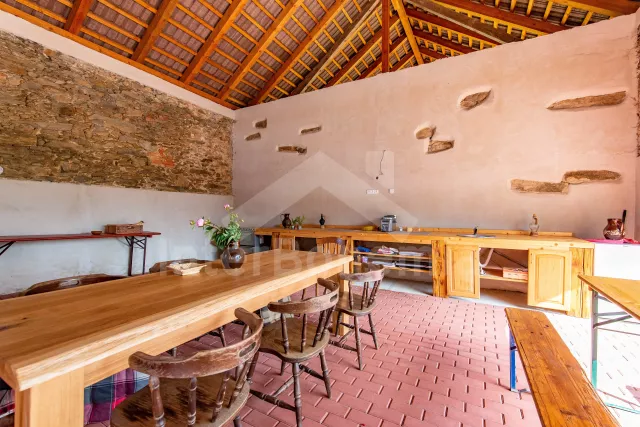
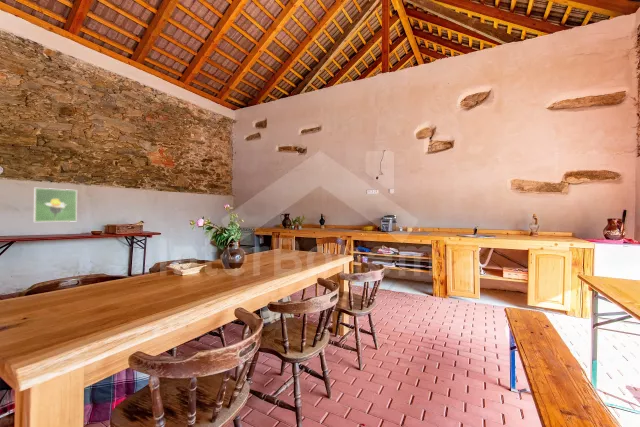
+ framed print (56, 205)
